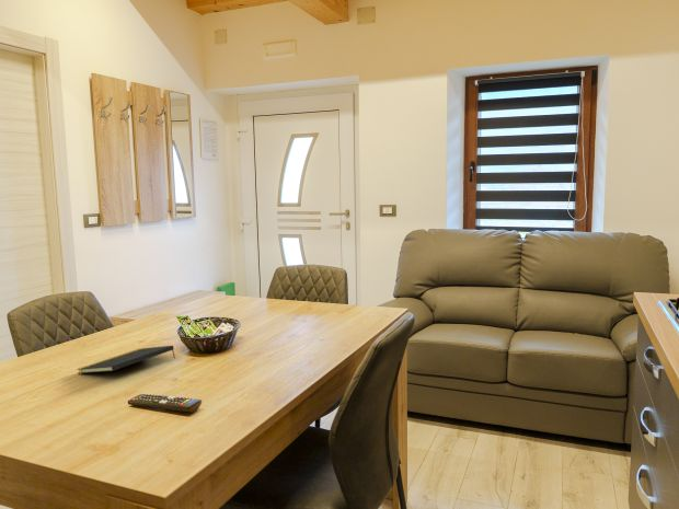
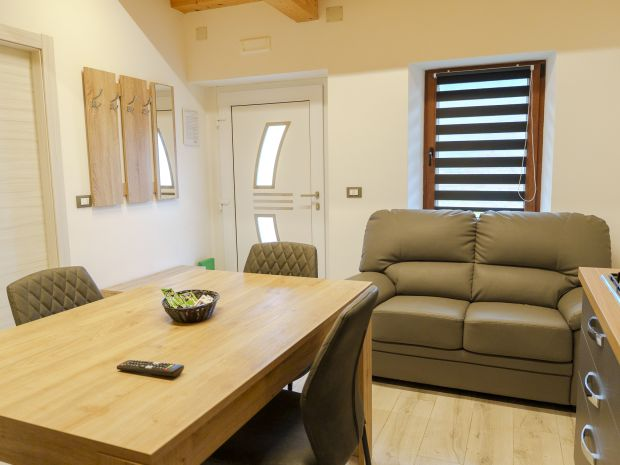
- notepad (126, 359)
